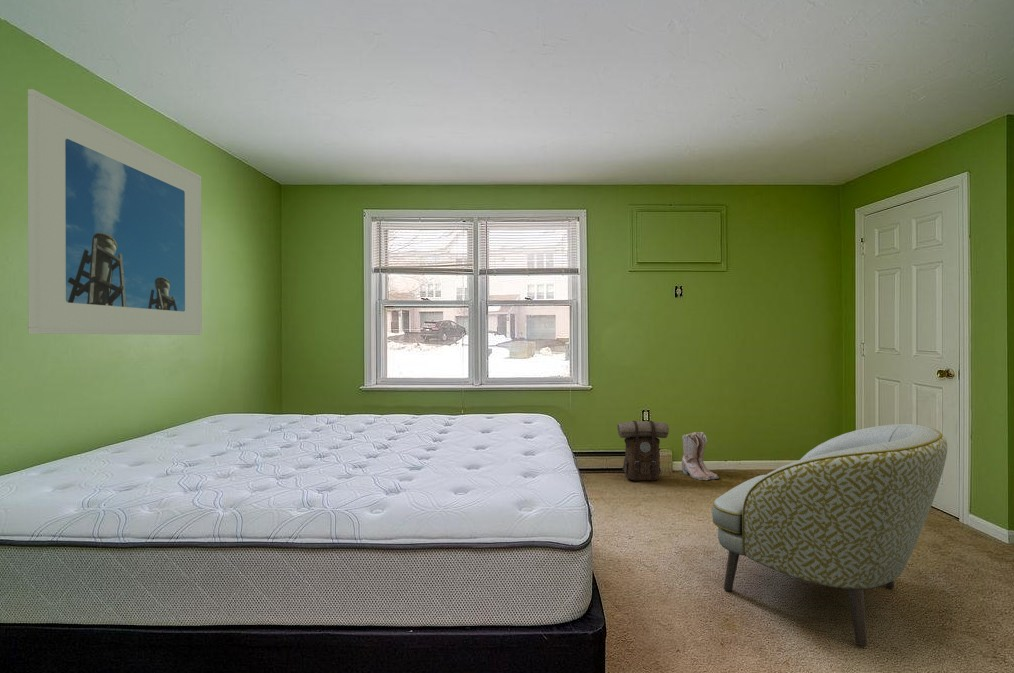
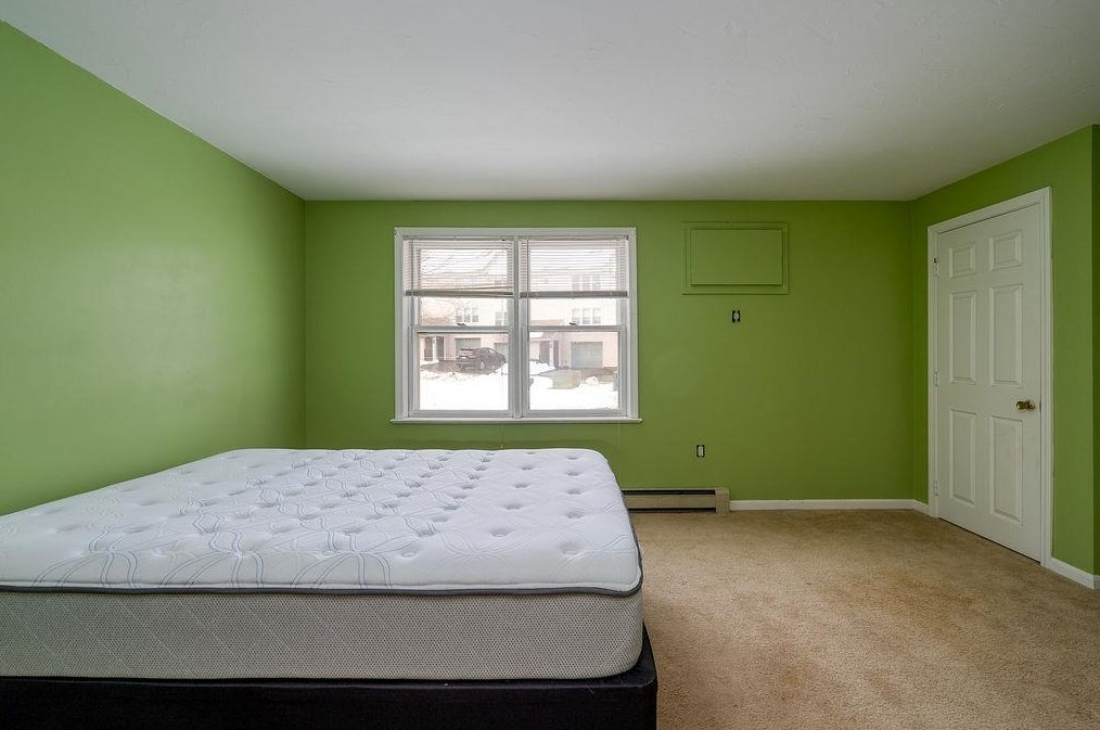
- backpack (640, 448)
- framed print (133, 238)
- boots (699, 454)
- armchair (824, 507)
